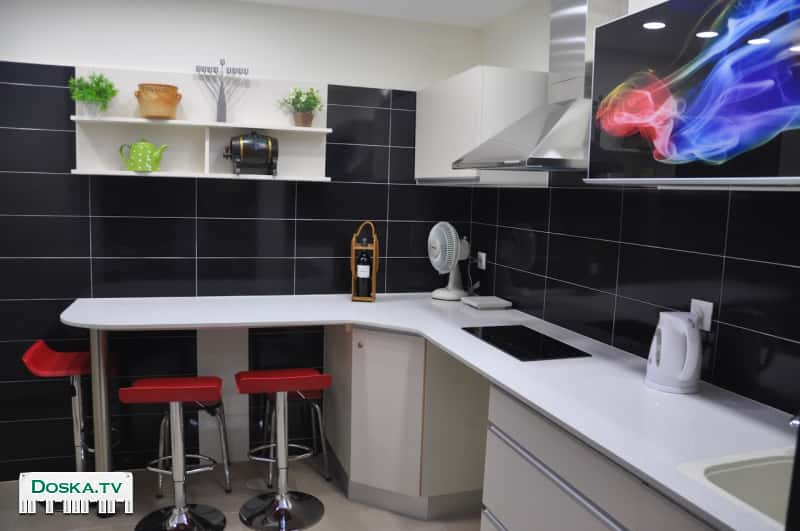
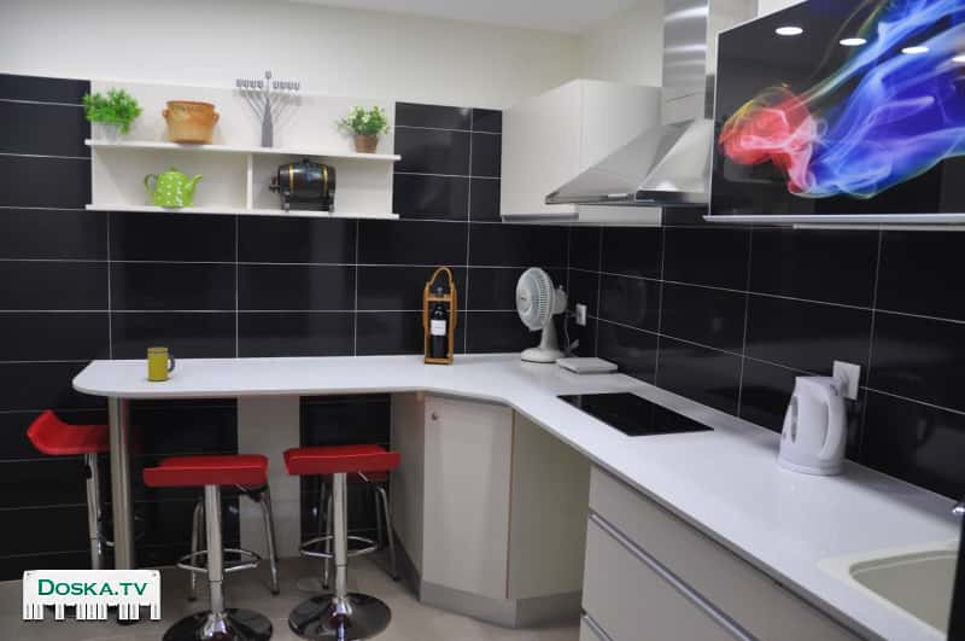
+ mug (162, 363)
